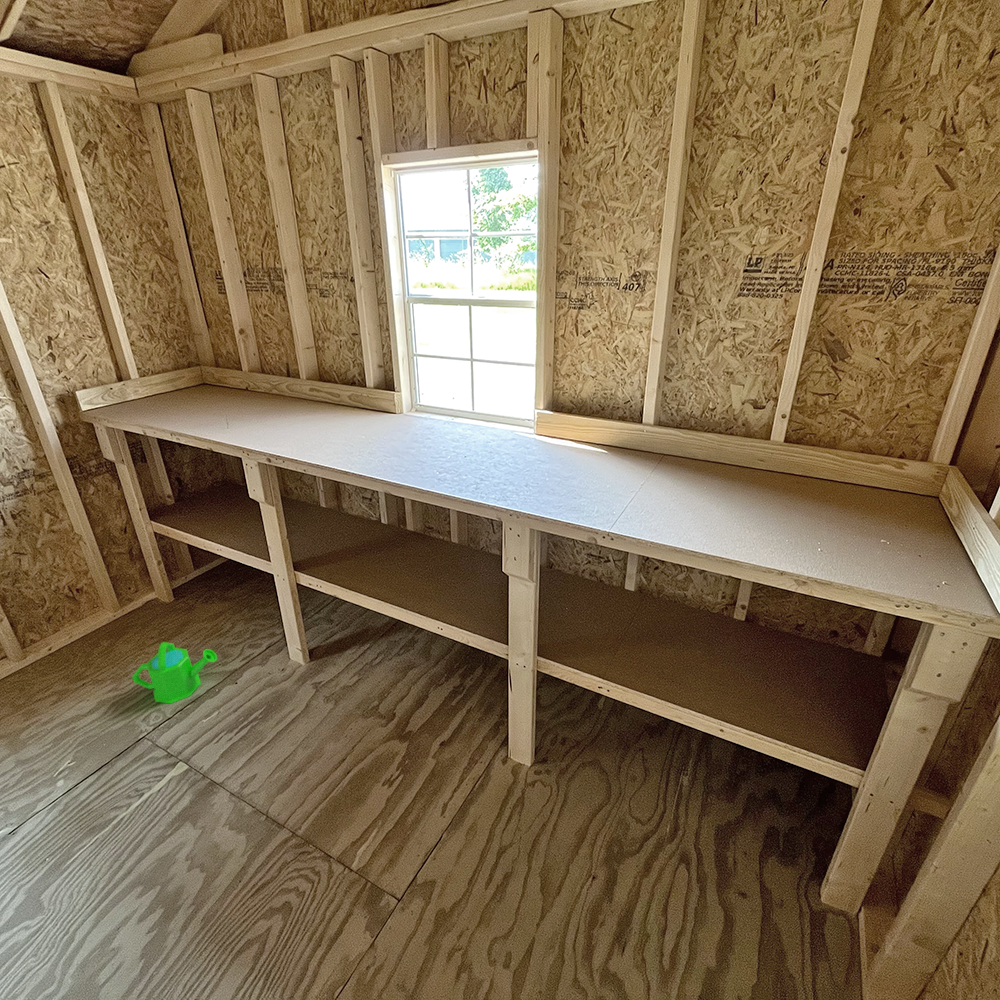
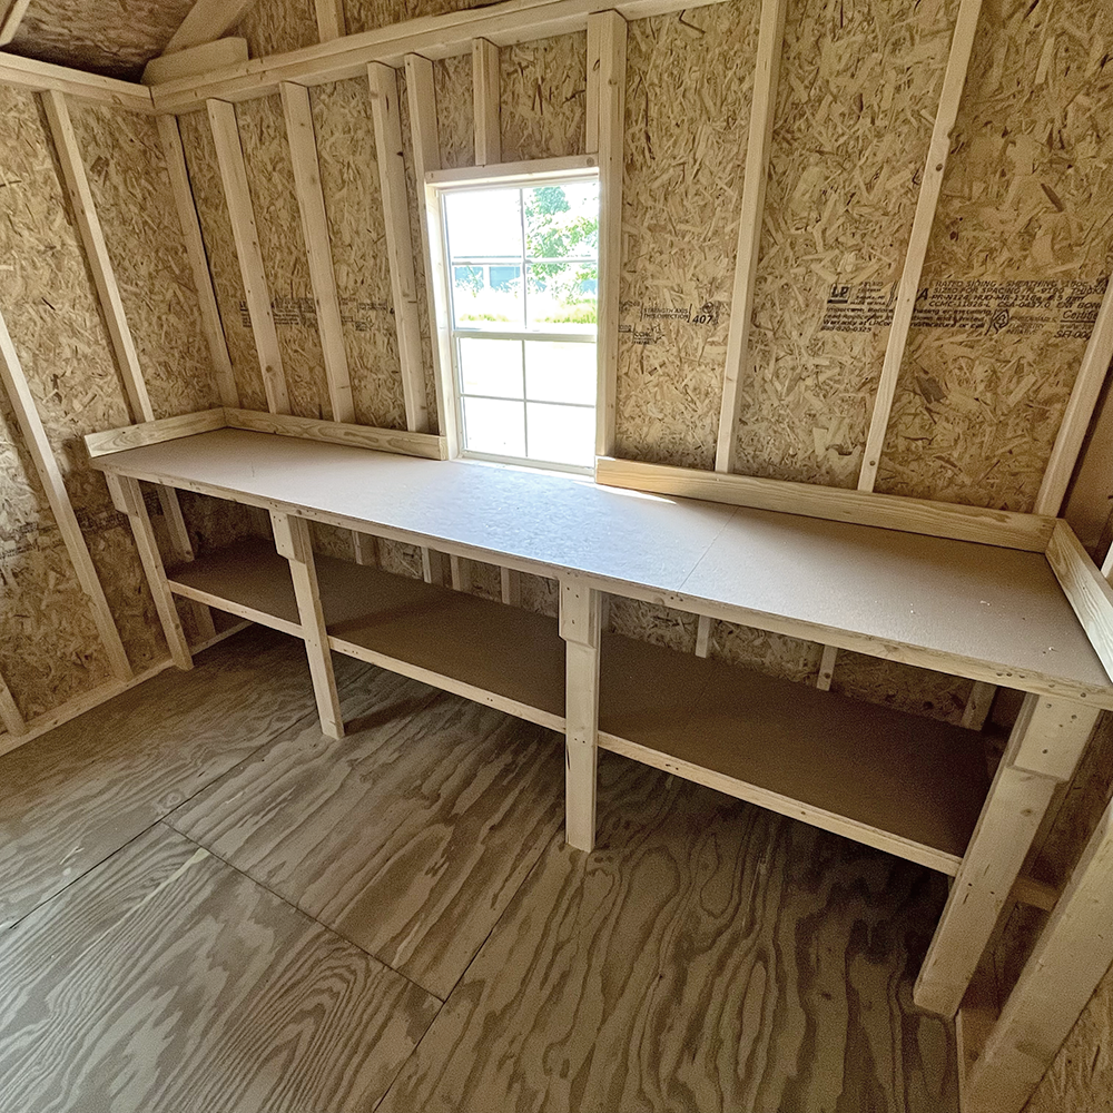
- watering can (174, 665)
